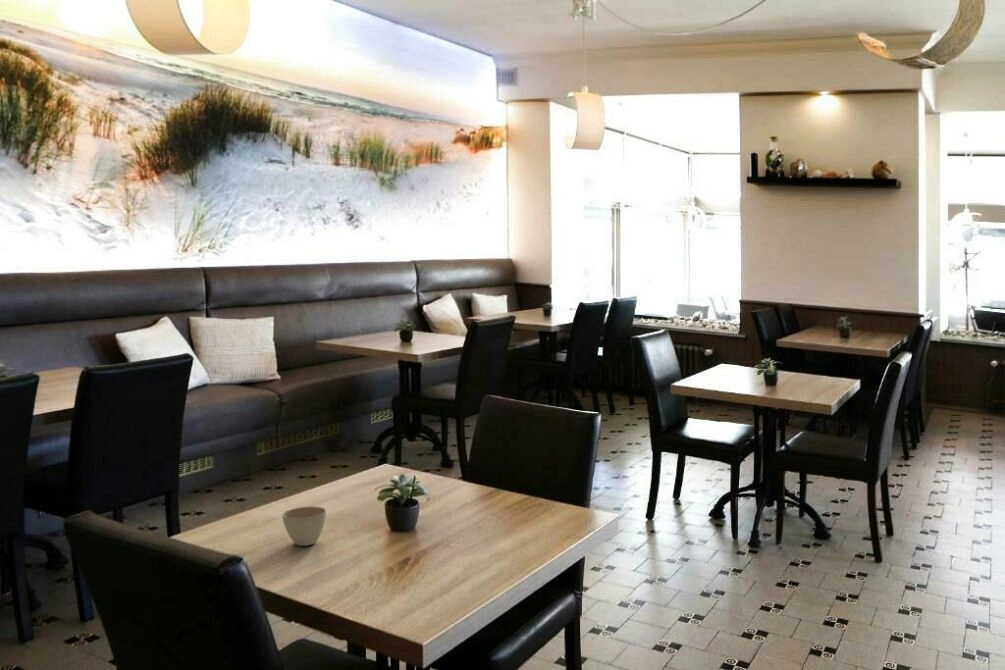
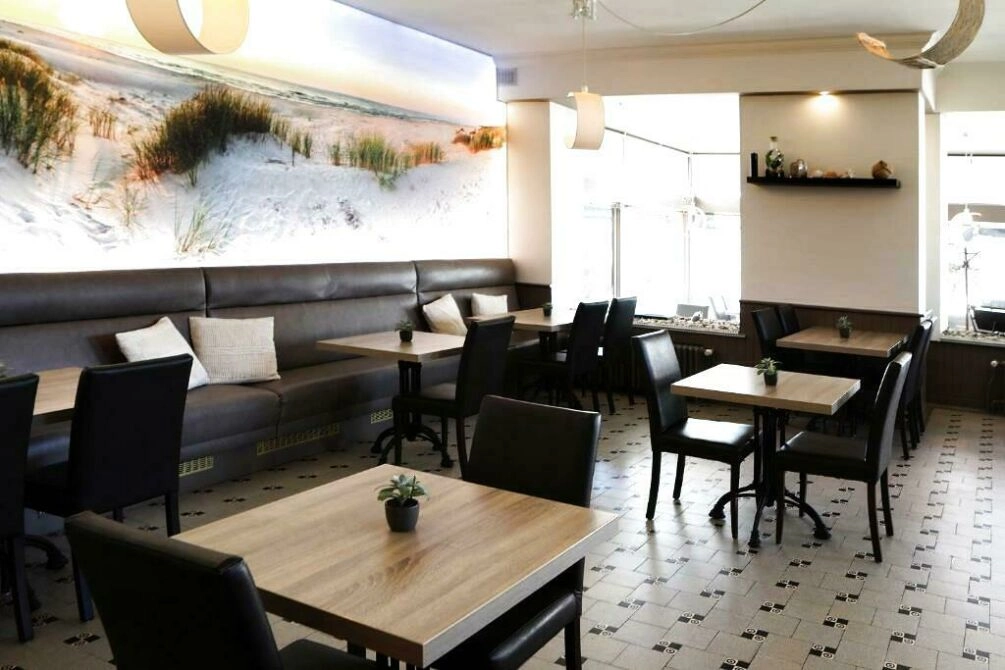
- flower pot (304, 527)
